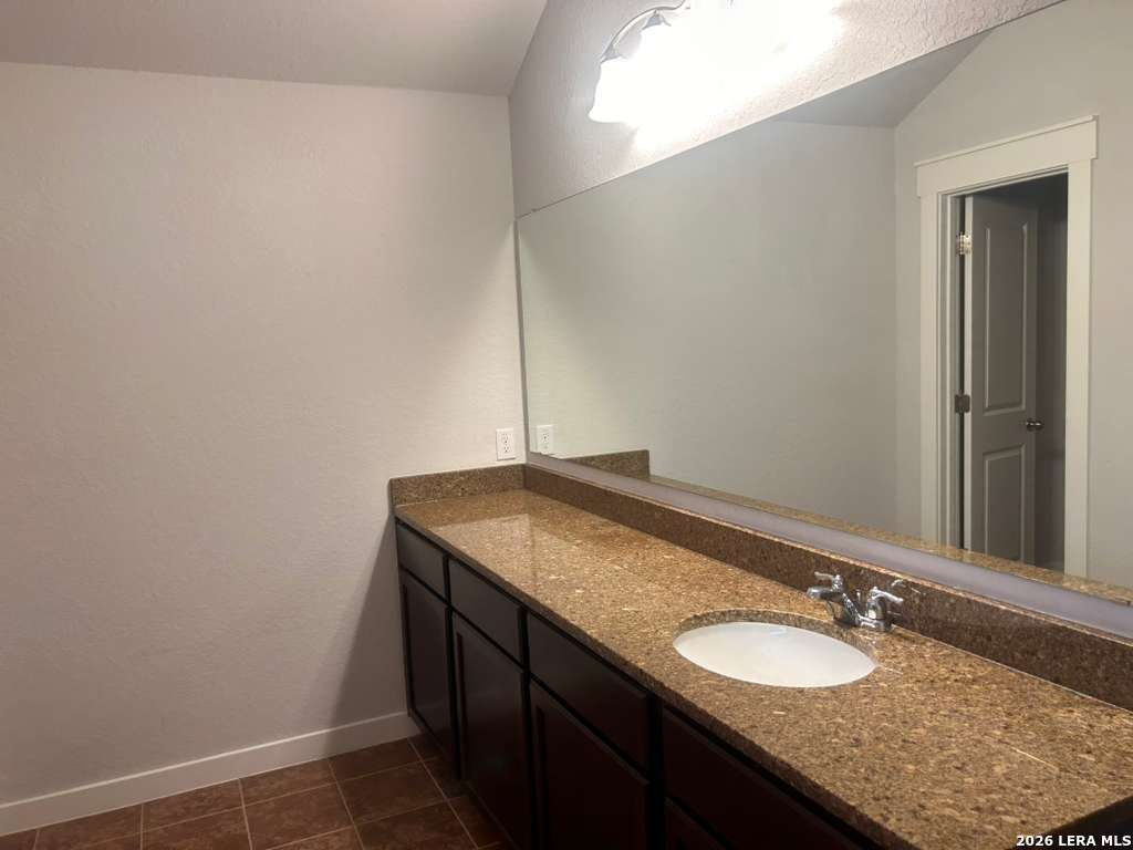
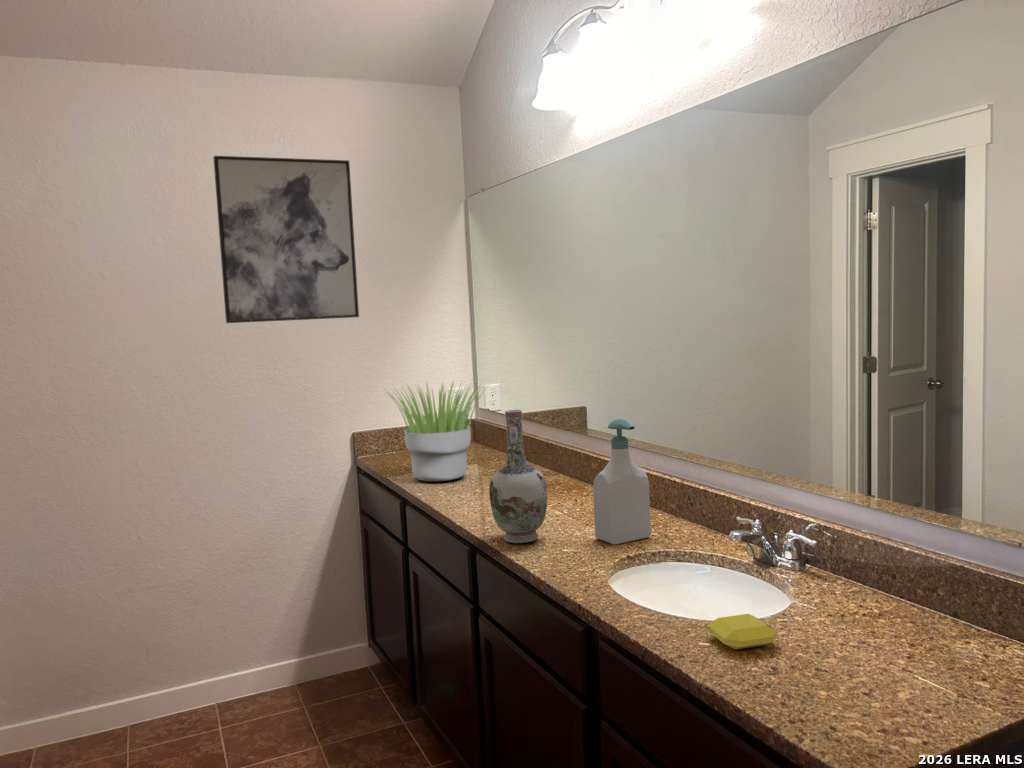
+ soap bar (742, 631)
+ soap bottle (623, 479)
+ vase (517, 475)
+ wall art (288, 240)
+ potted plant (438, 431)
